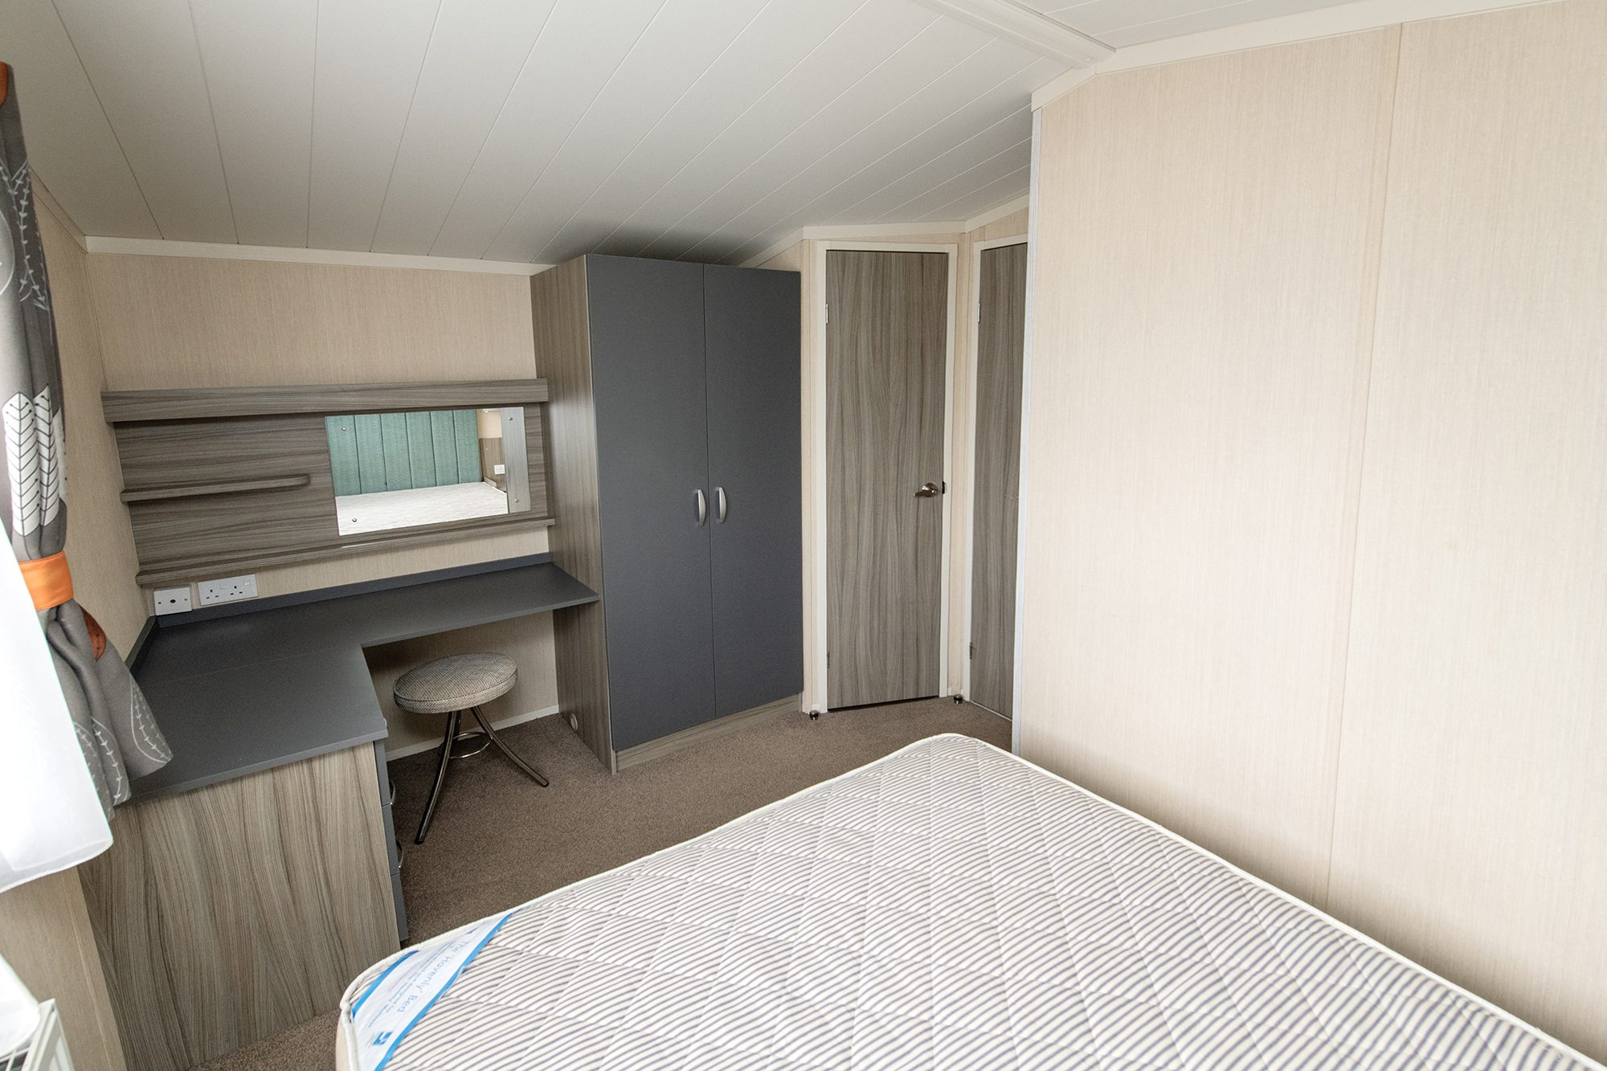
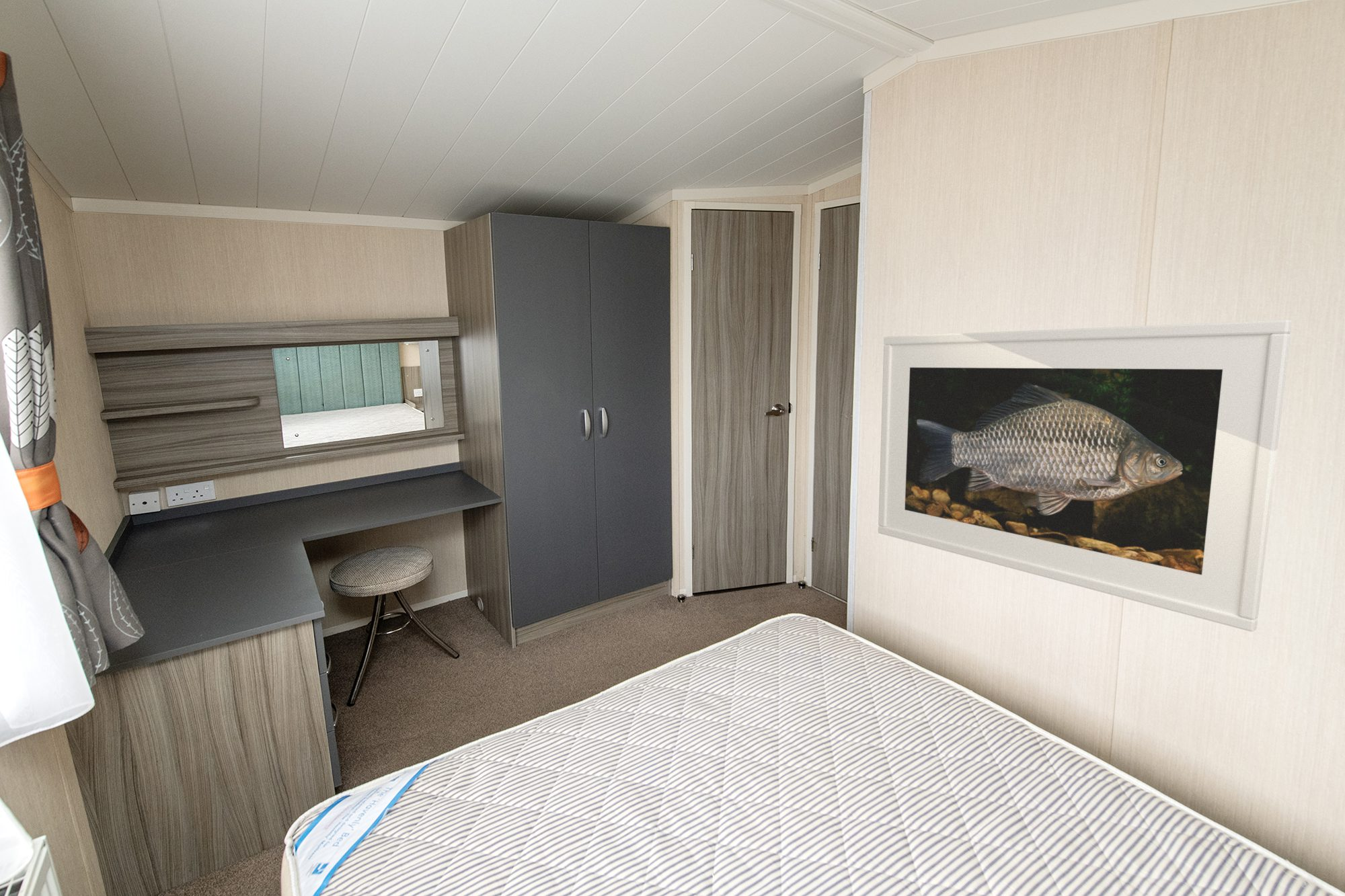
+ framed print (1032, 453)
